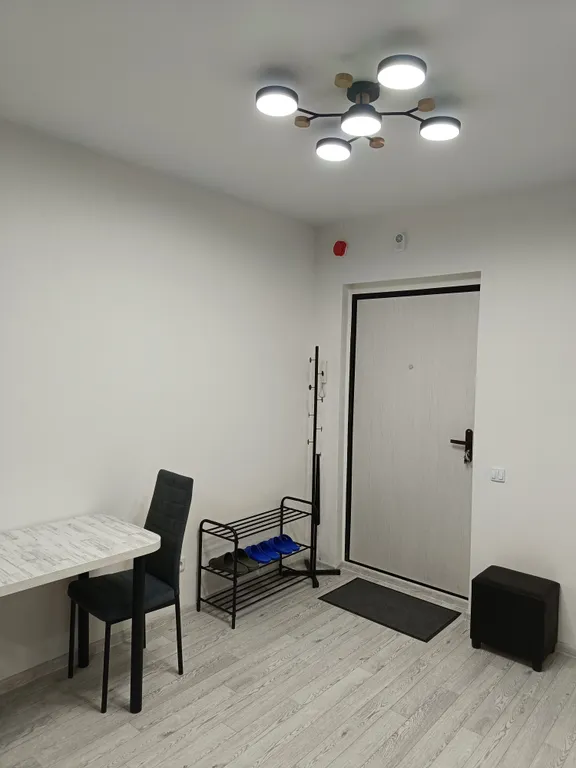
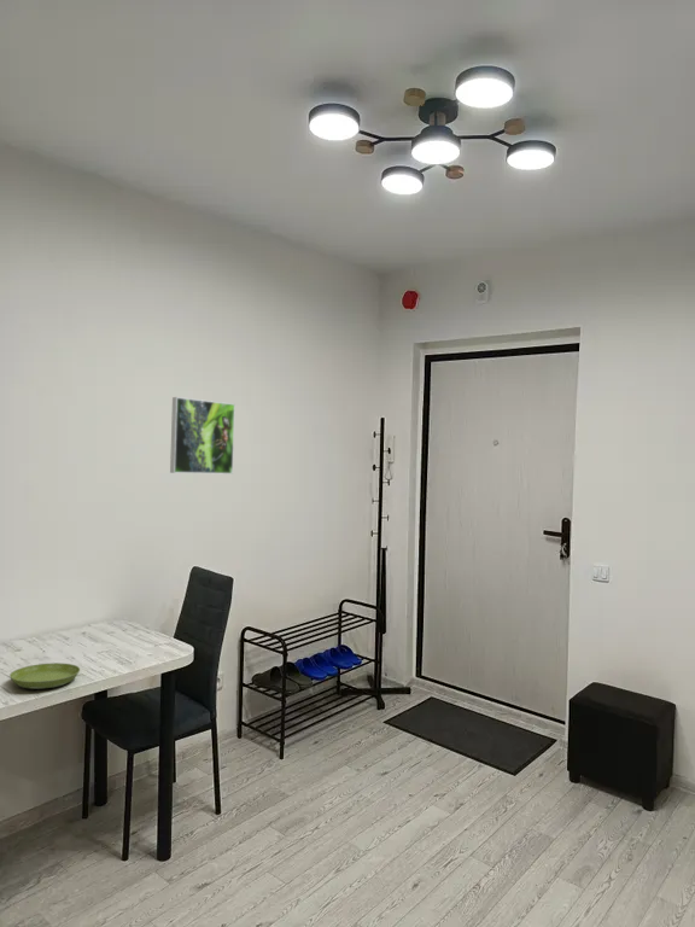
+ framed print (203, 437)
+ saucer (45, 676)
